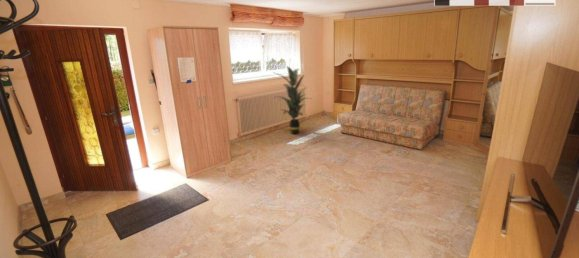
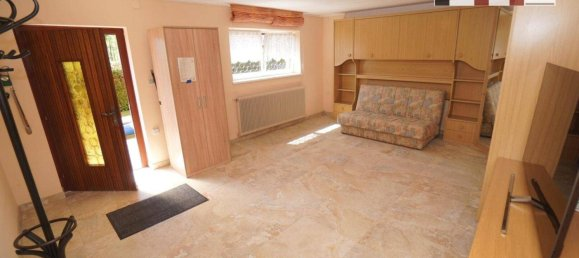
- indoor plant (290, 100)
